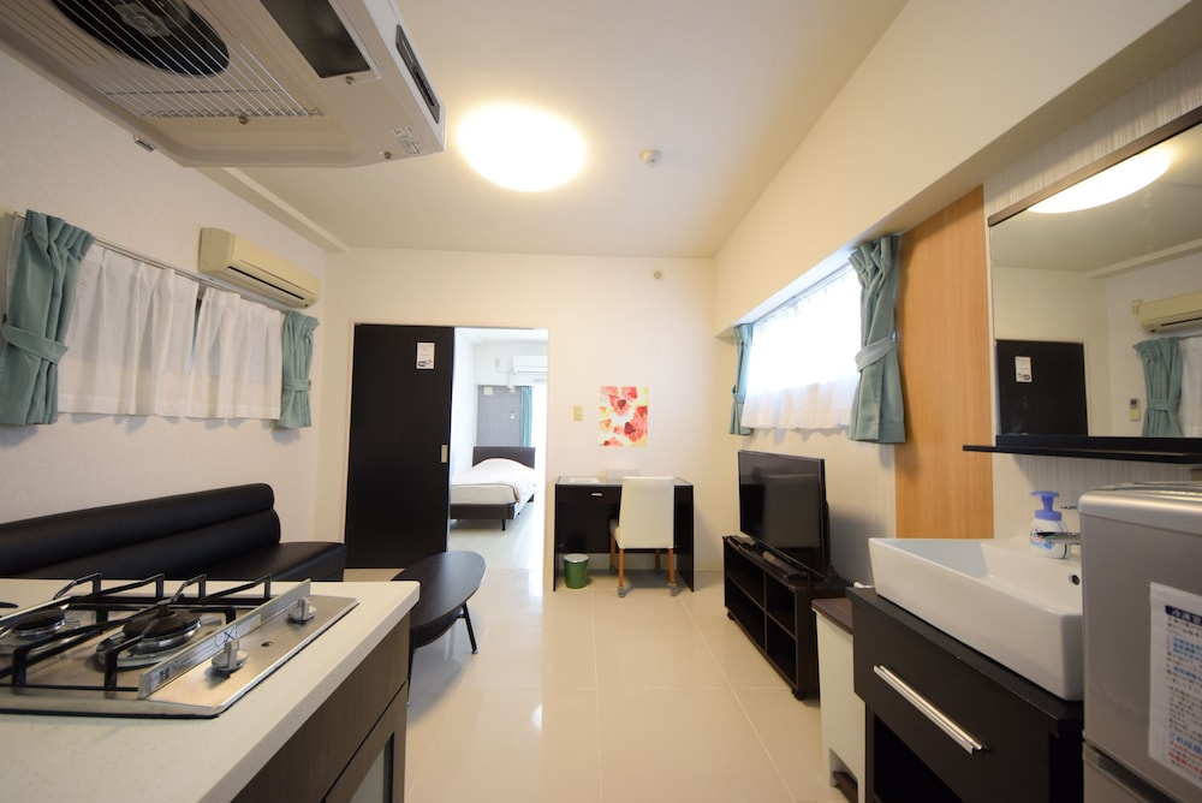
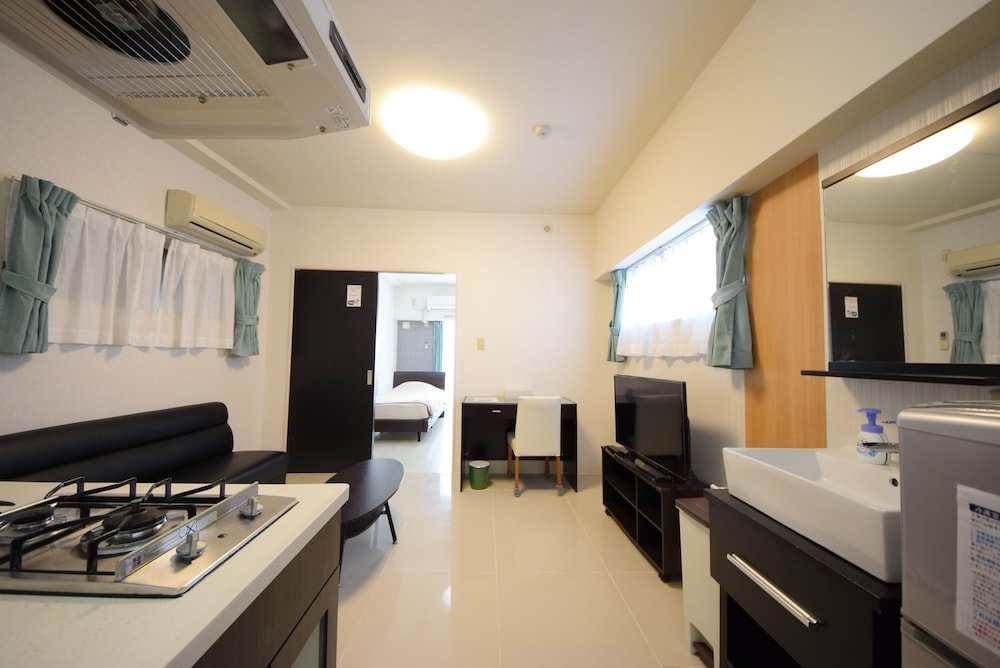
- wall art (623, 416)
